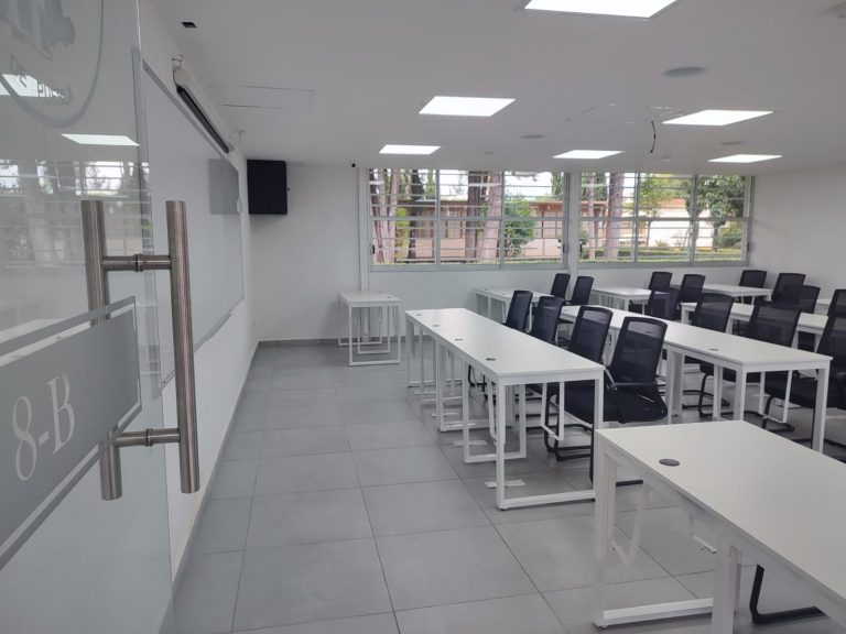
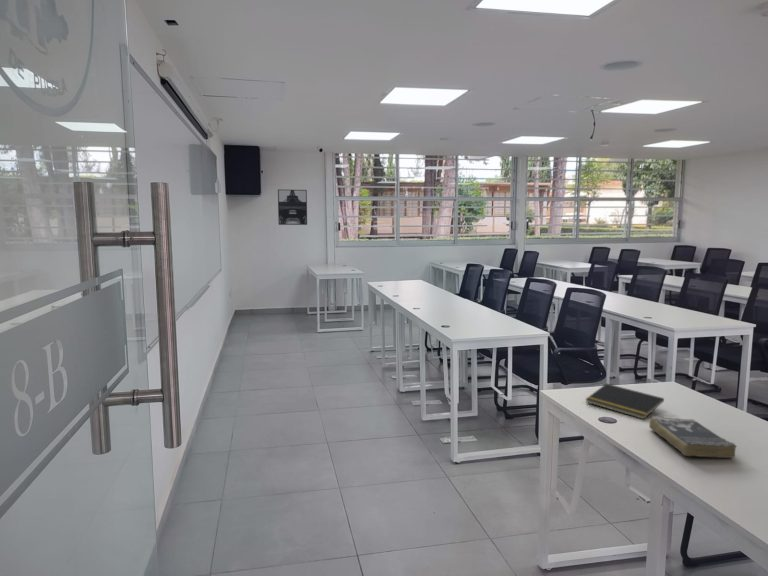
+ wall art (292, 207)
+ book (689, 435)
+ notepad (623, 400)
